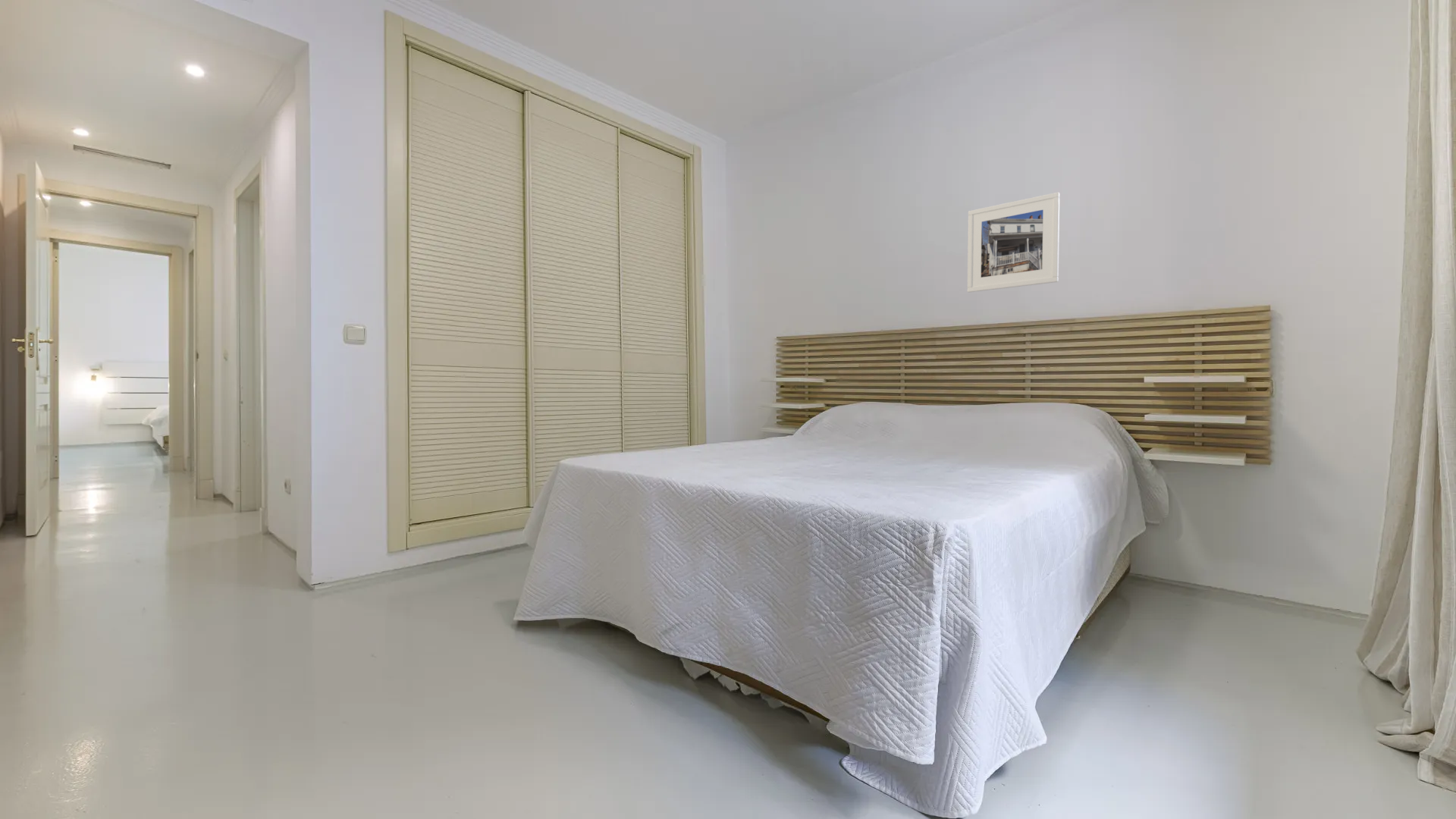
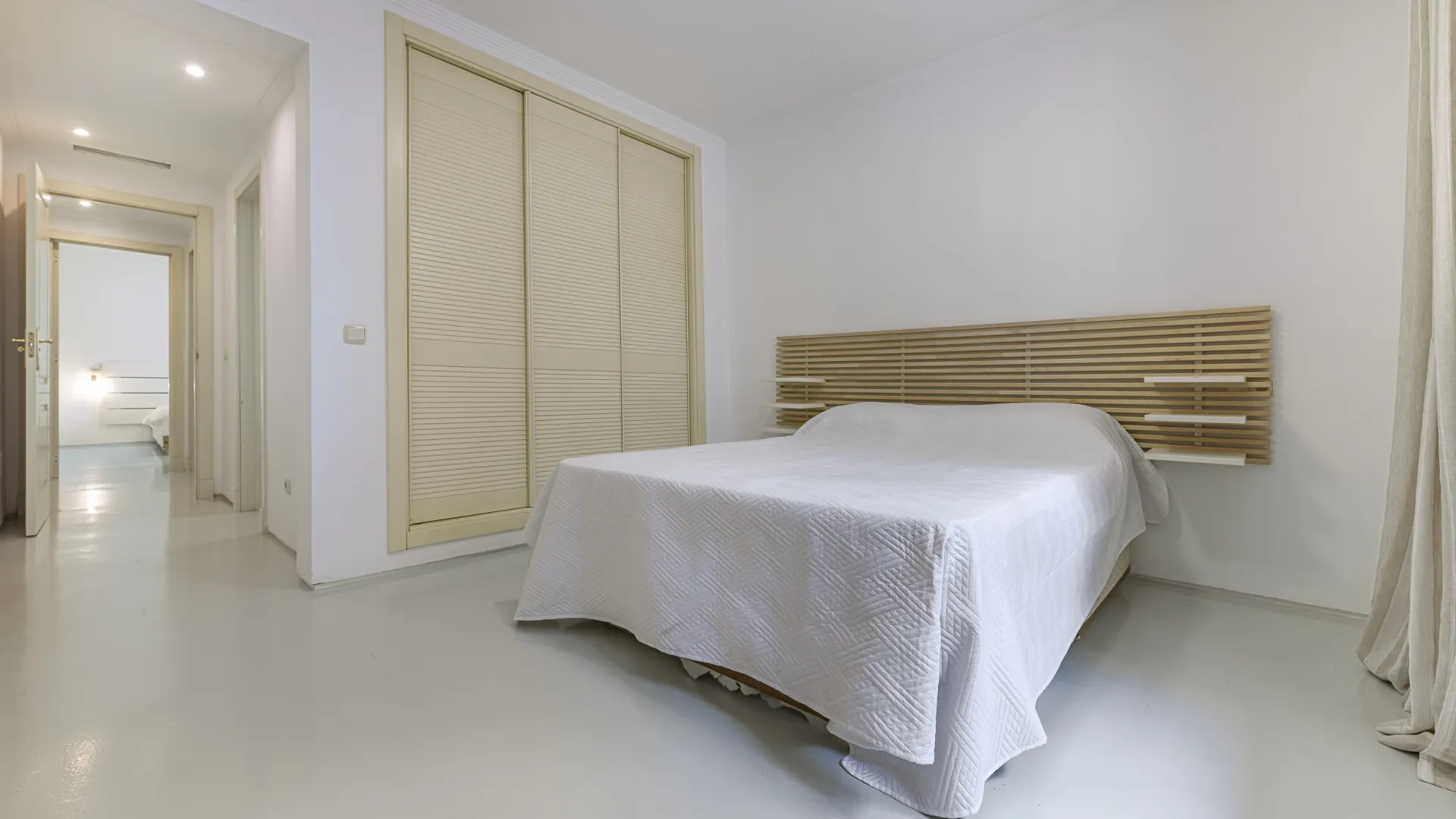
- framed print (1011, 245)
